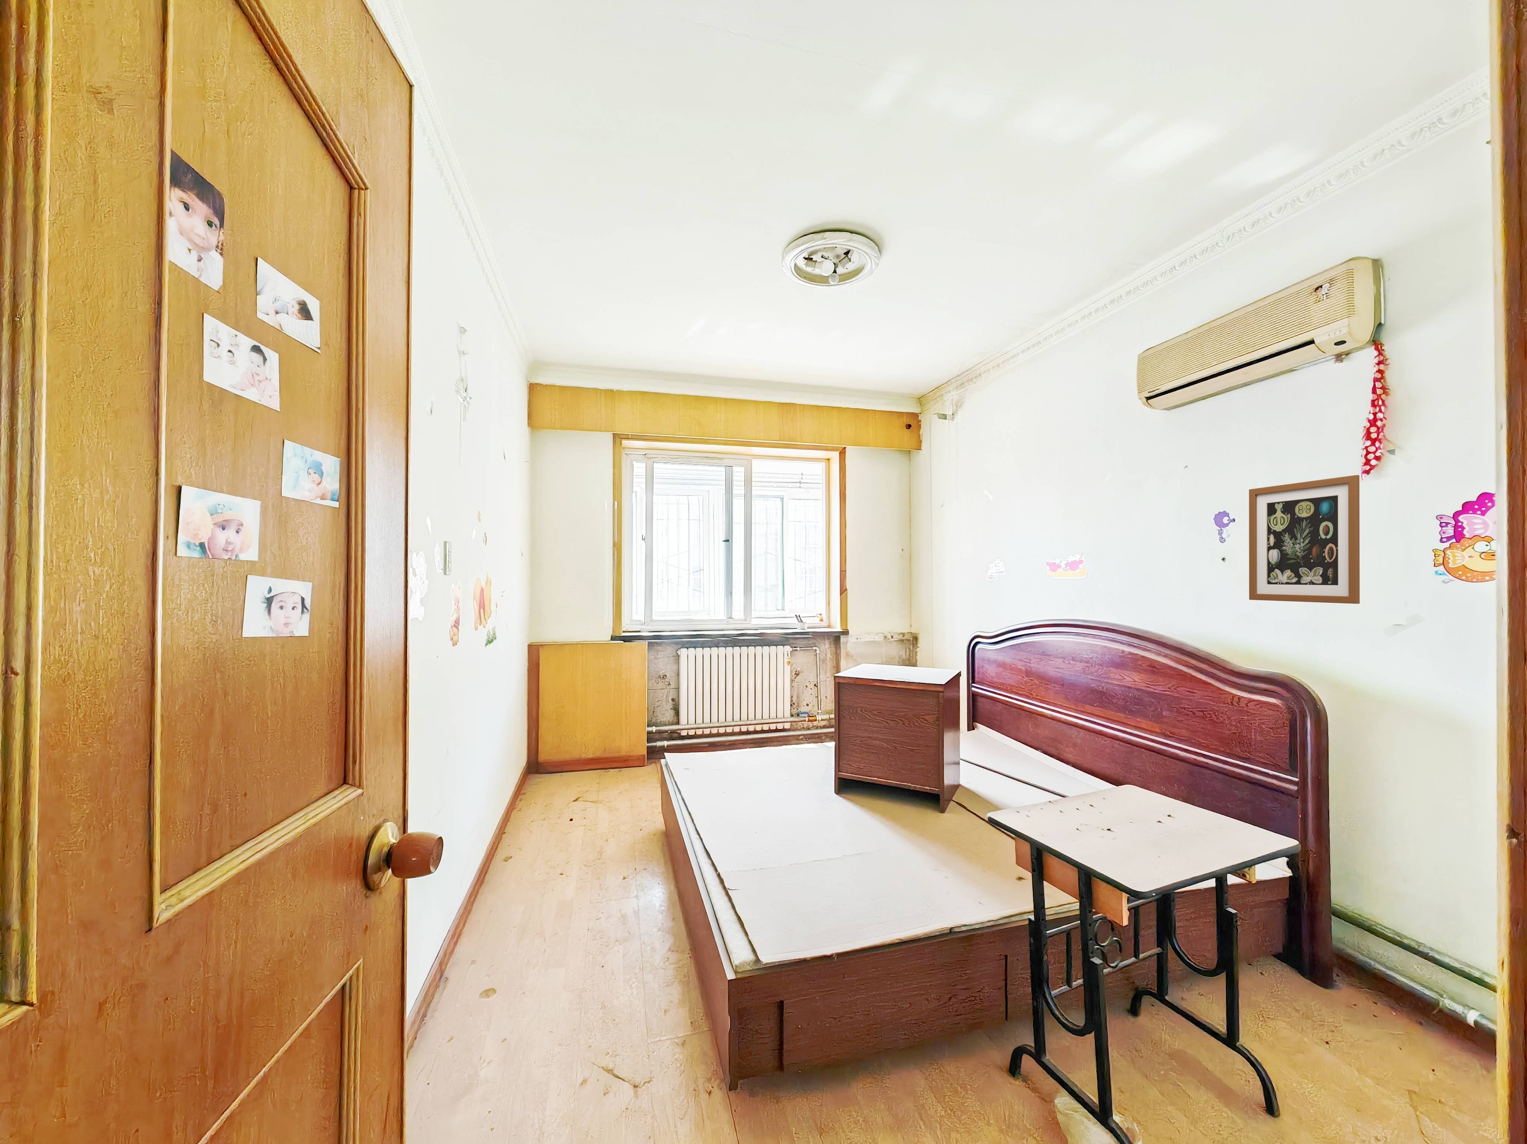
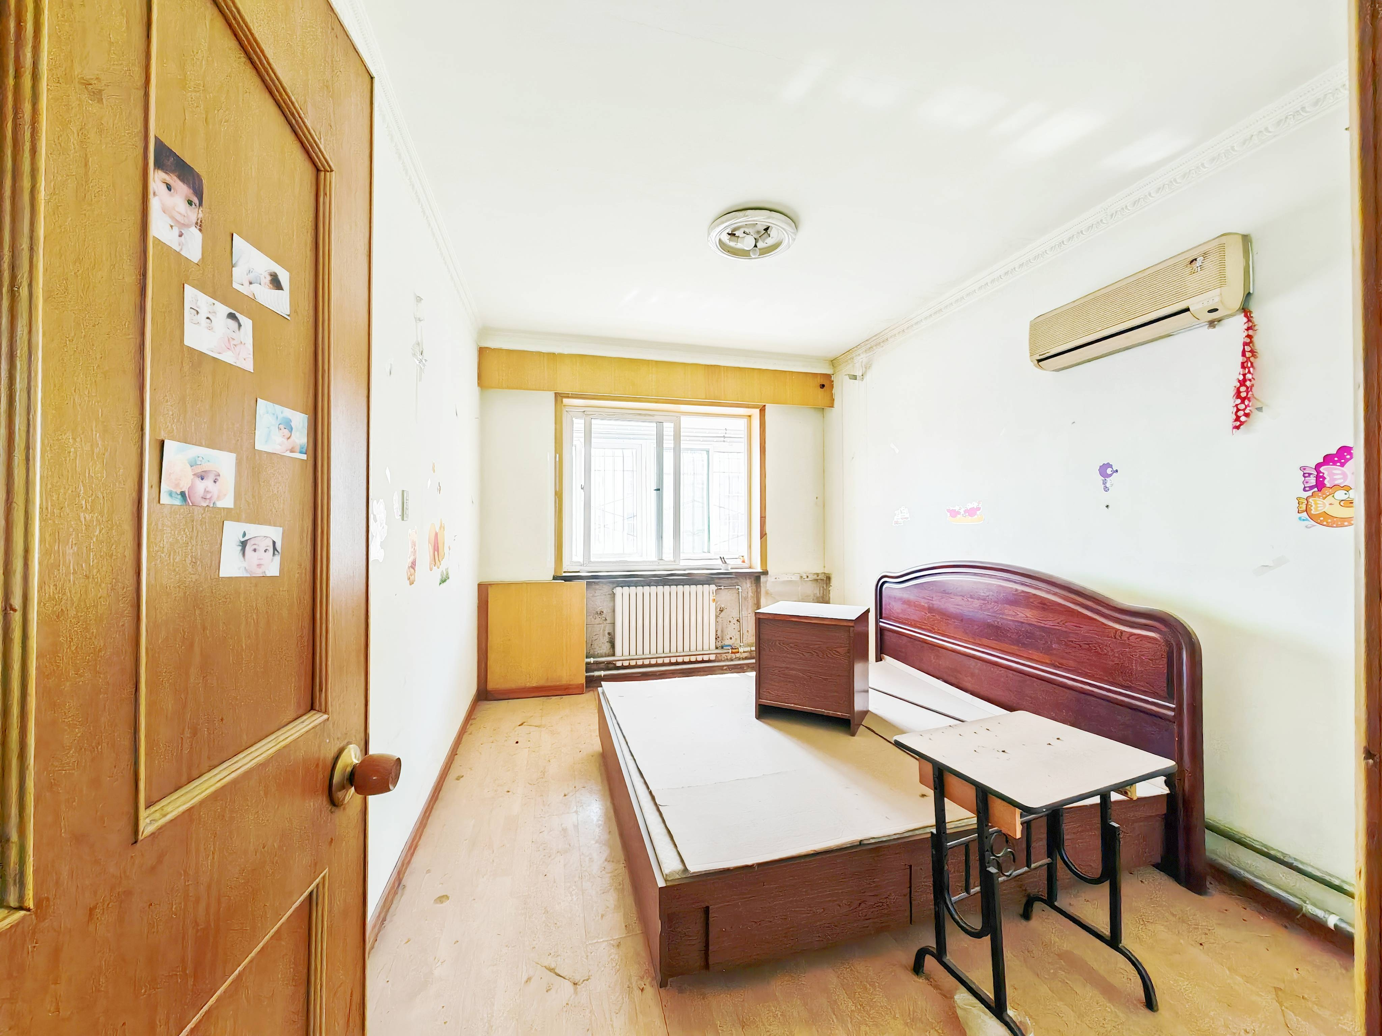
- wall art (1300, 542)
